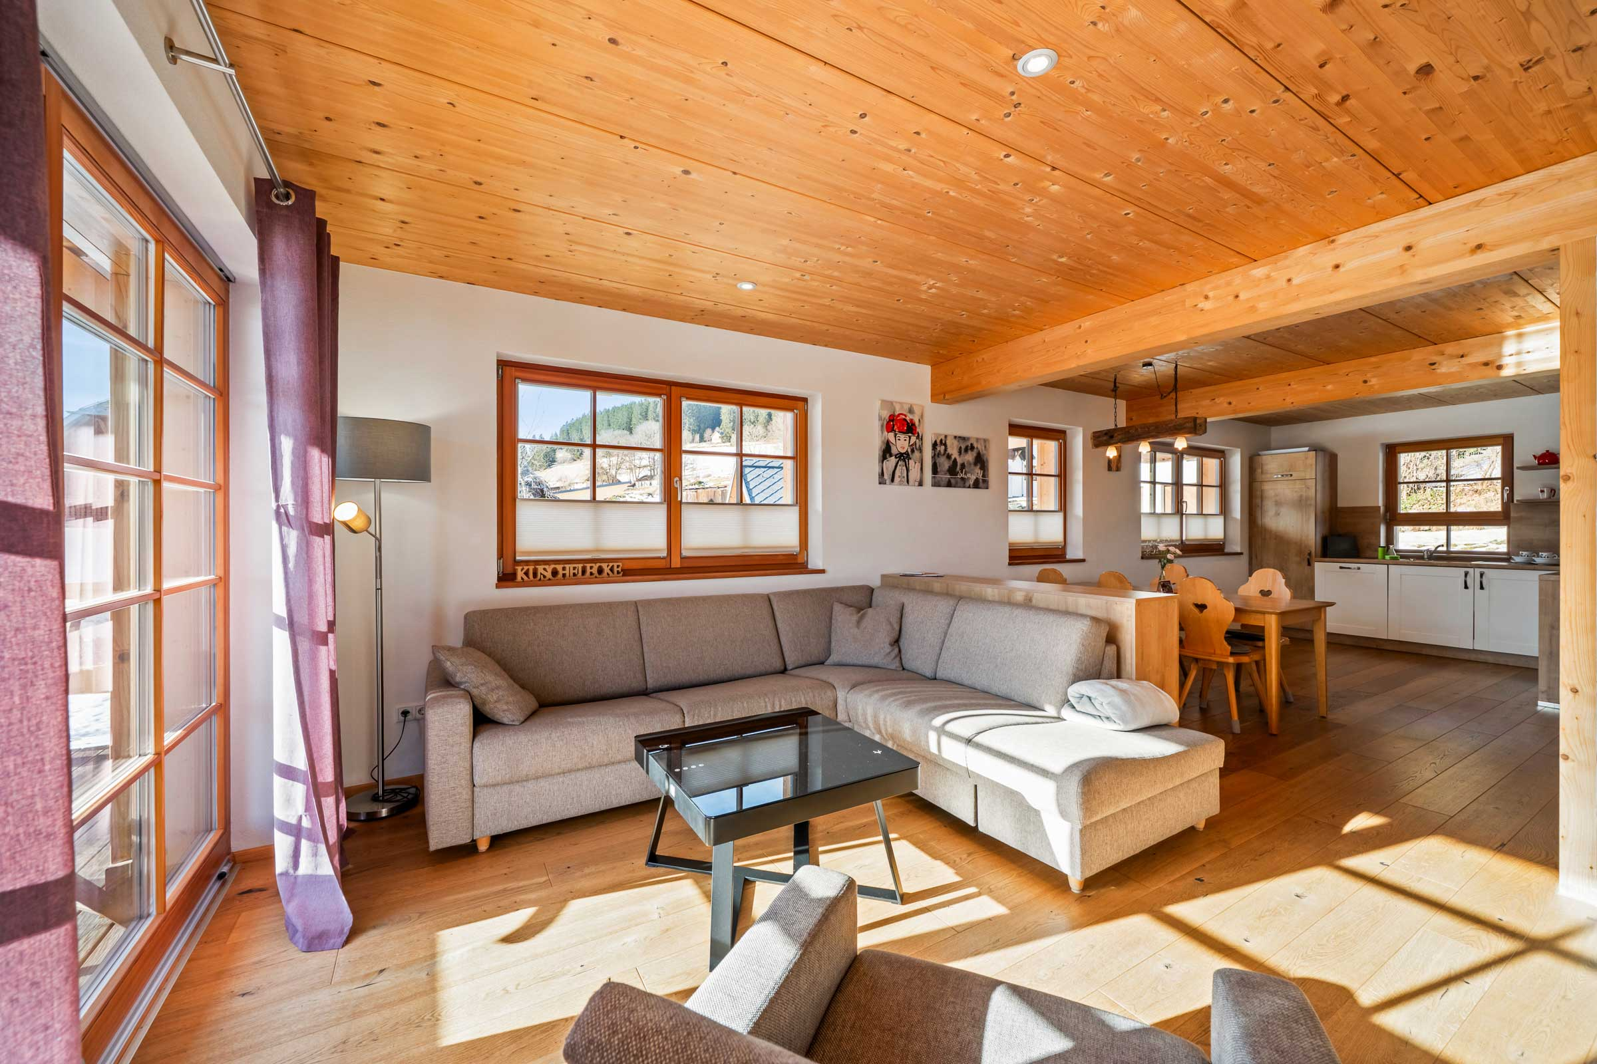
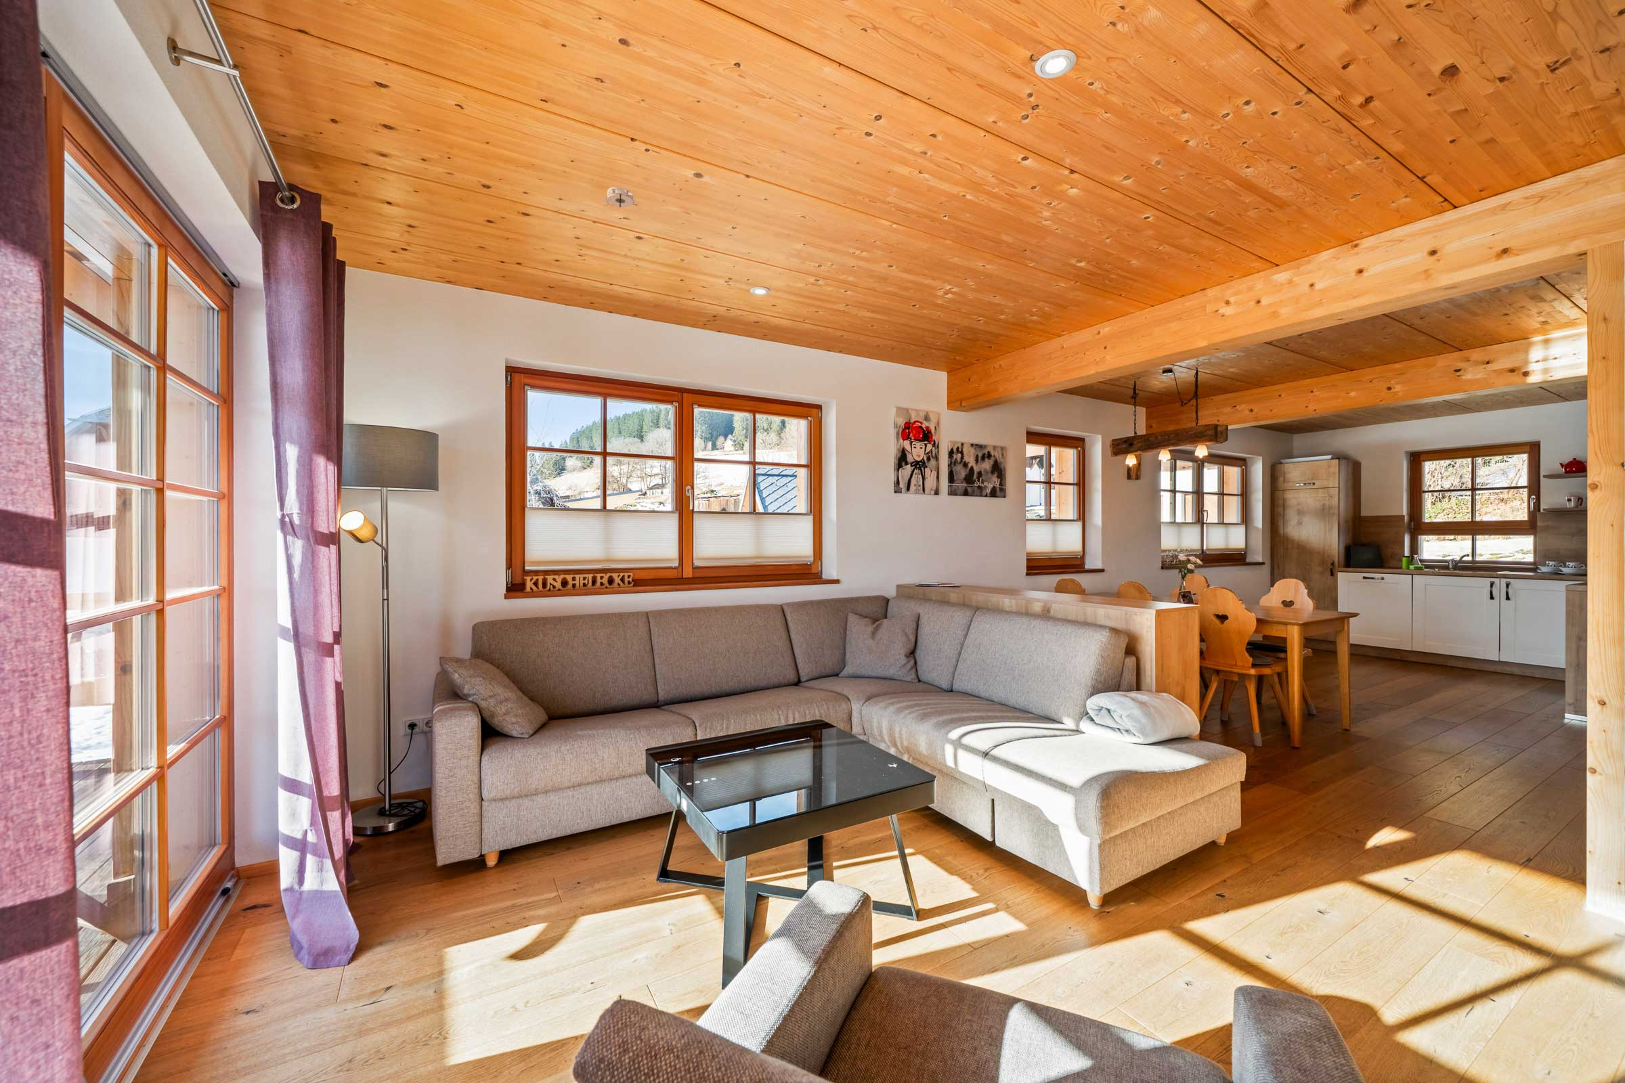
+ smoke detector (619, 197)
